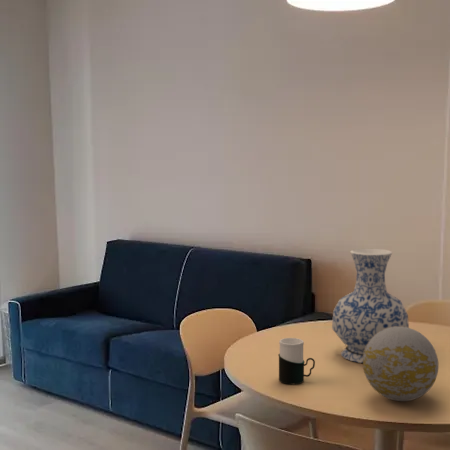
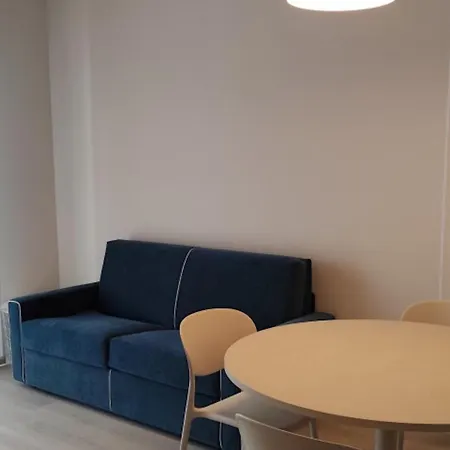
- vase (370, 303)
- cup (296, 360)
- decorative ball (400, 363)
